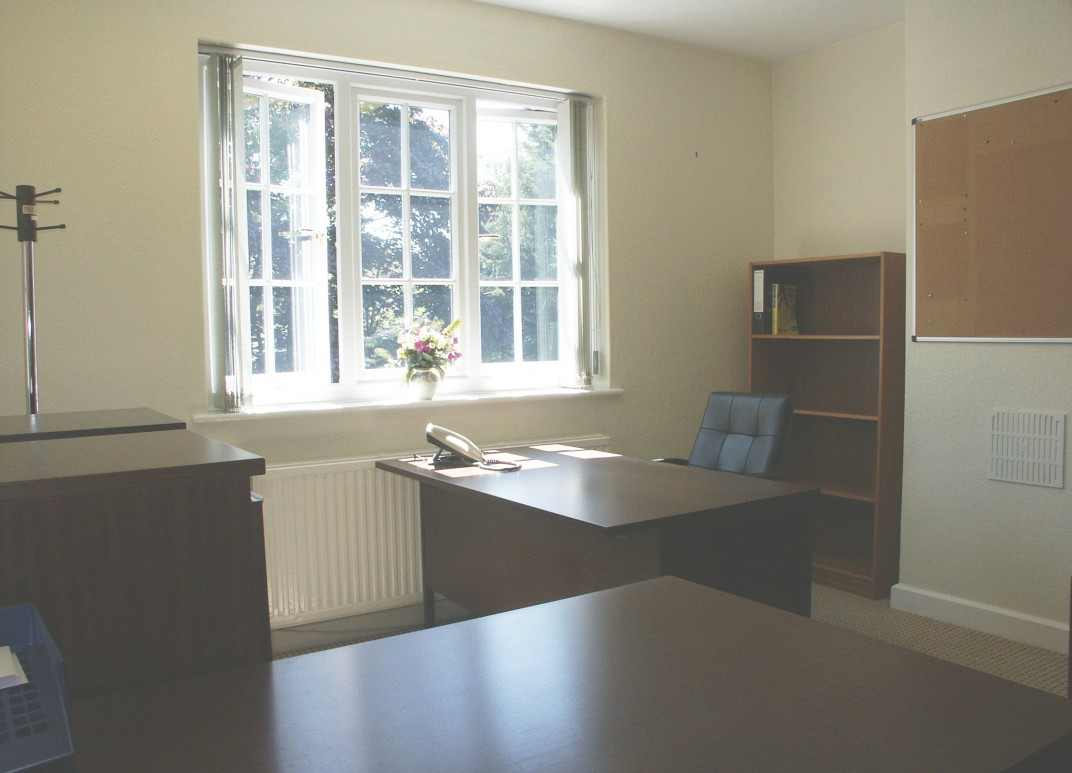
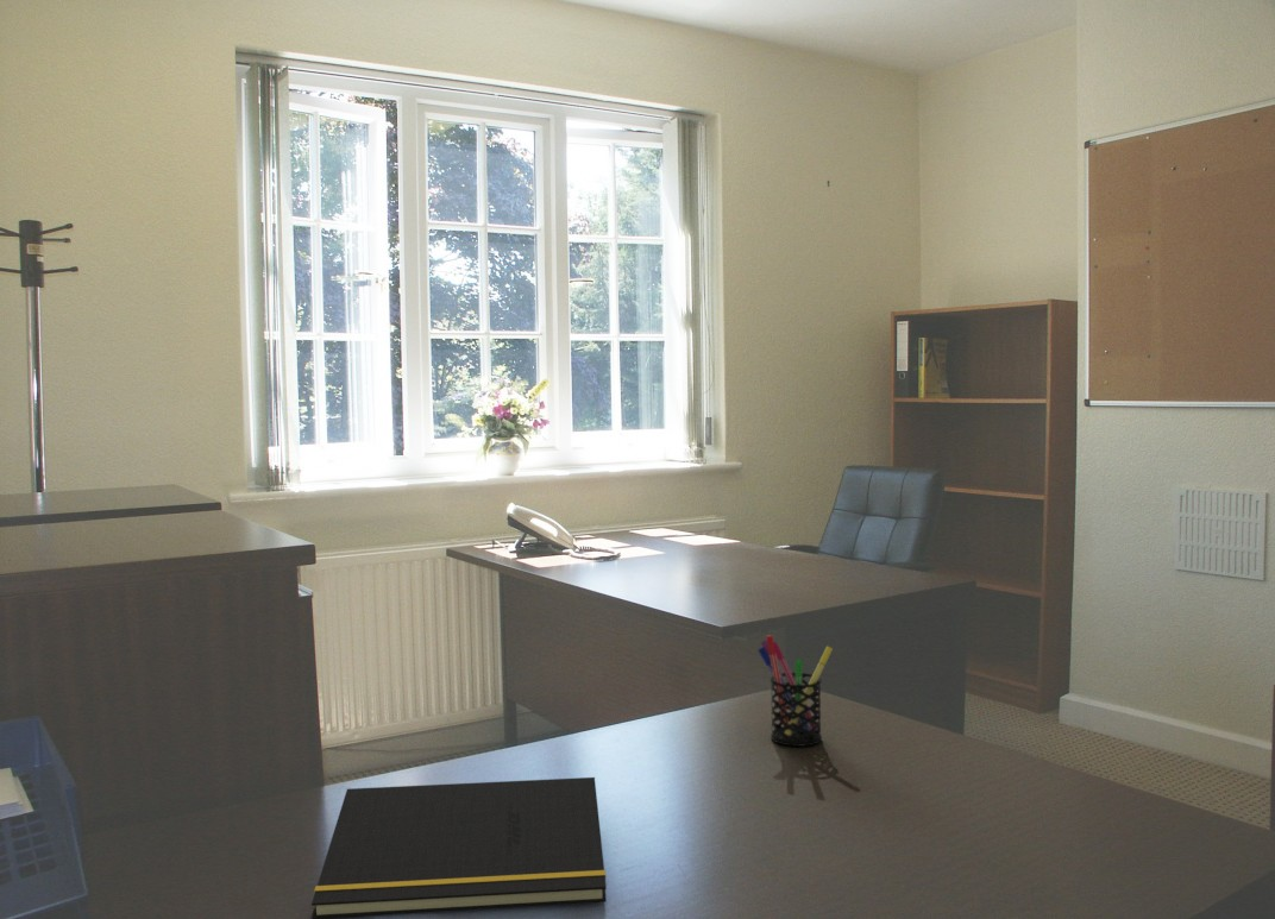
+ notepad (466, 841)
+ pen holder (793, 687)
